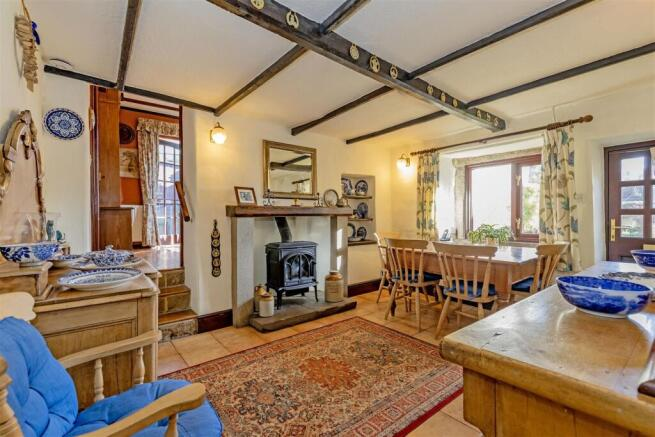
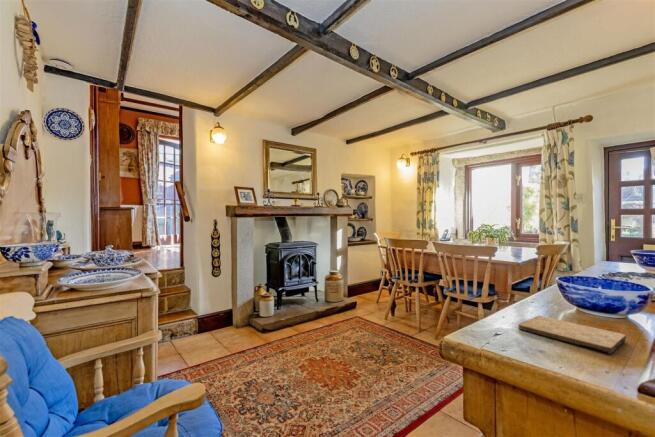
+ cutting board (569, 331)
